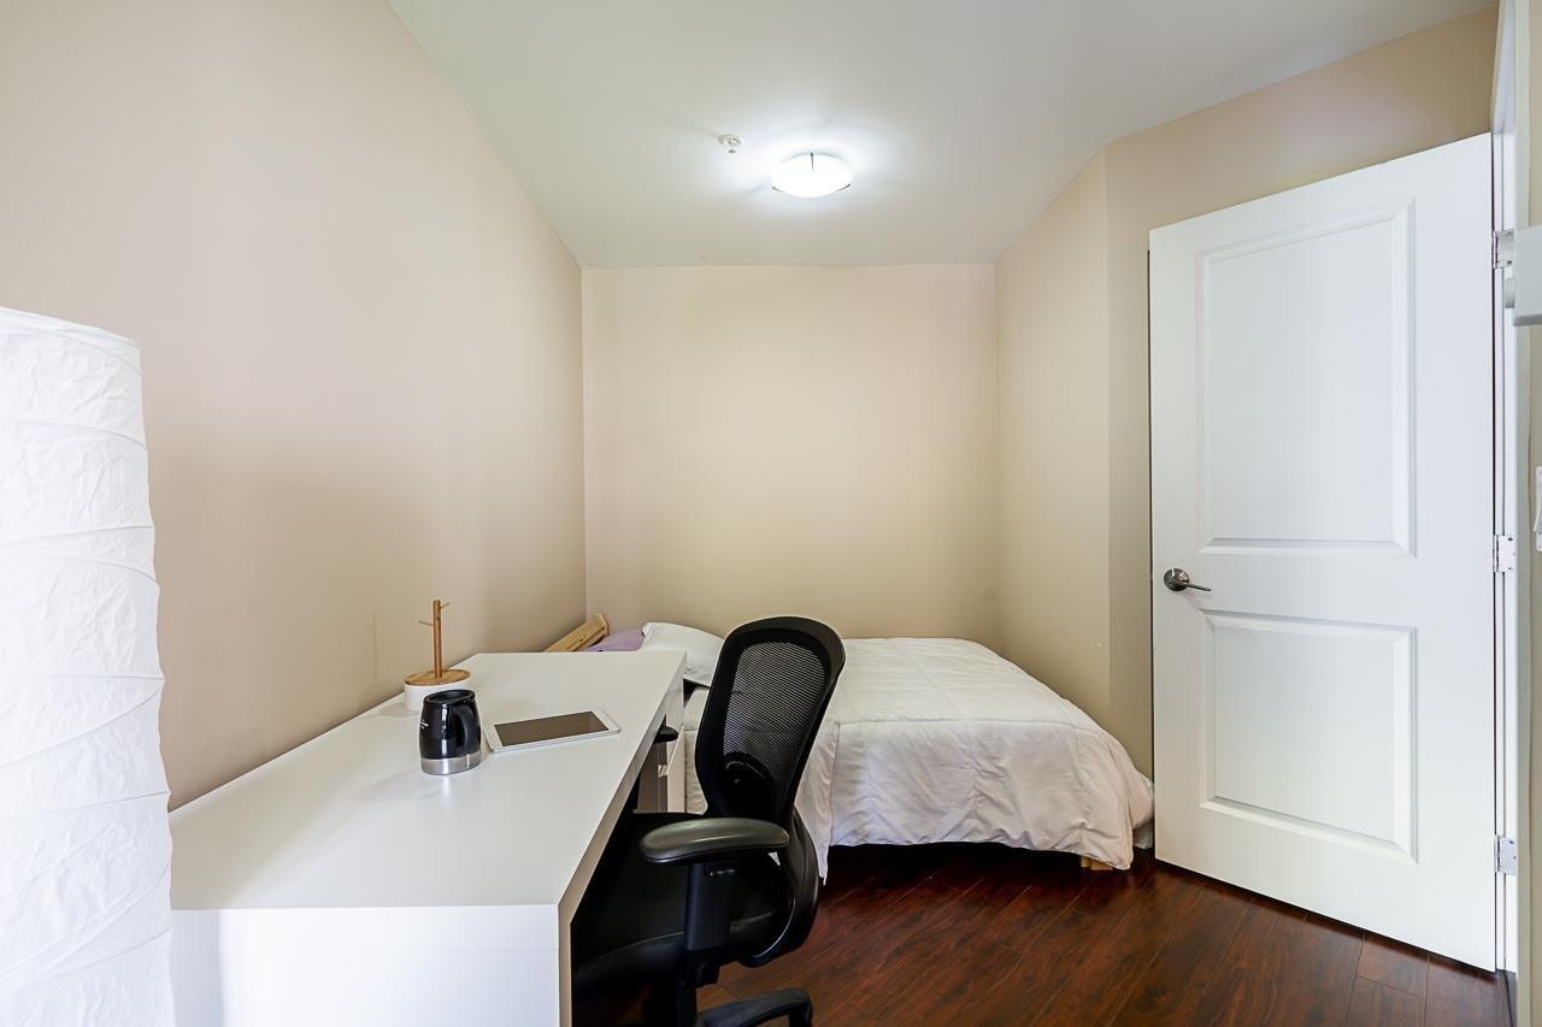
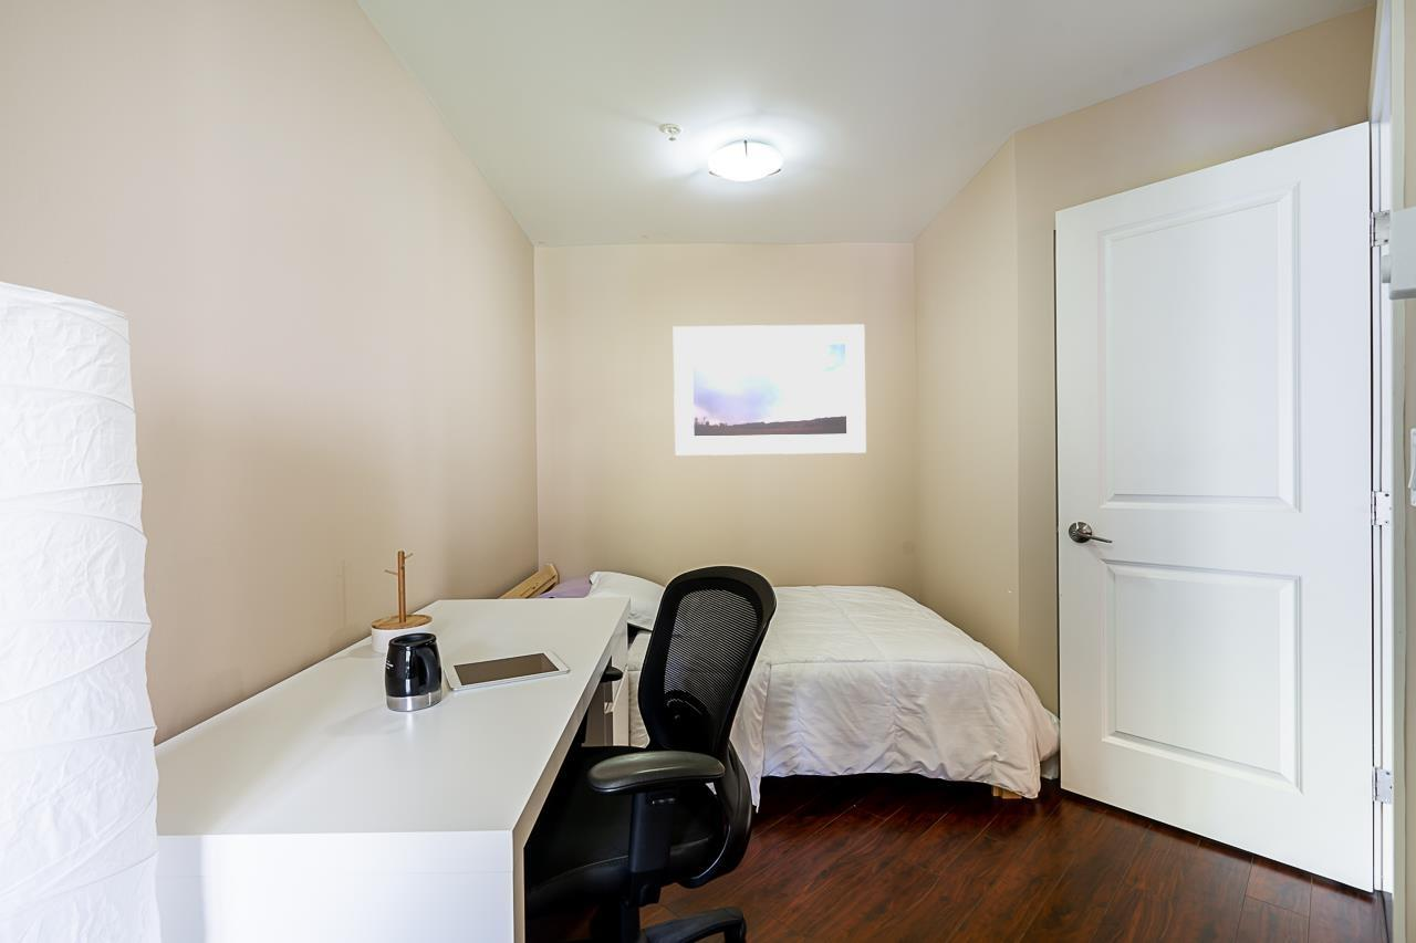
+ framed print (769, 389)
